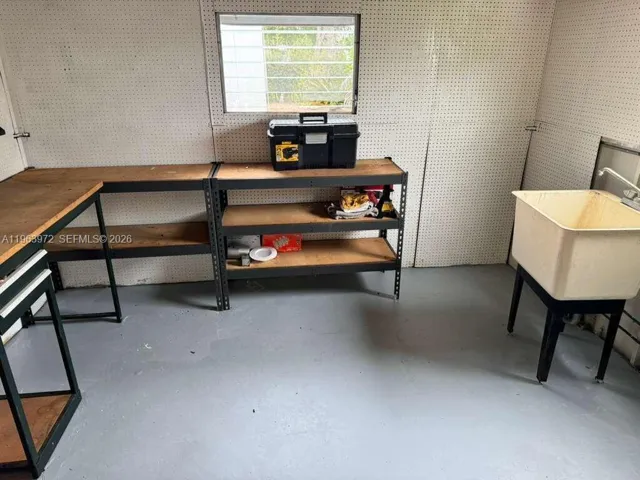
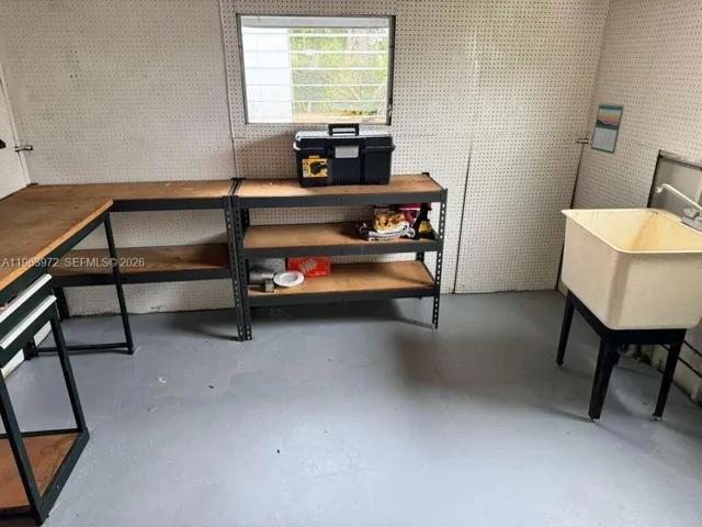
+ calendar (607, 127)
